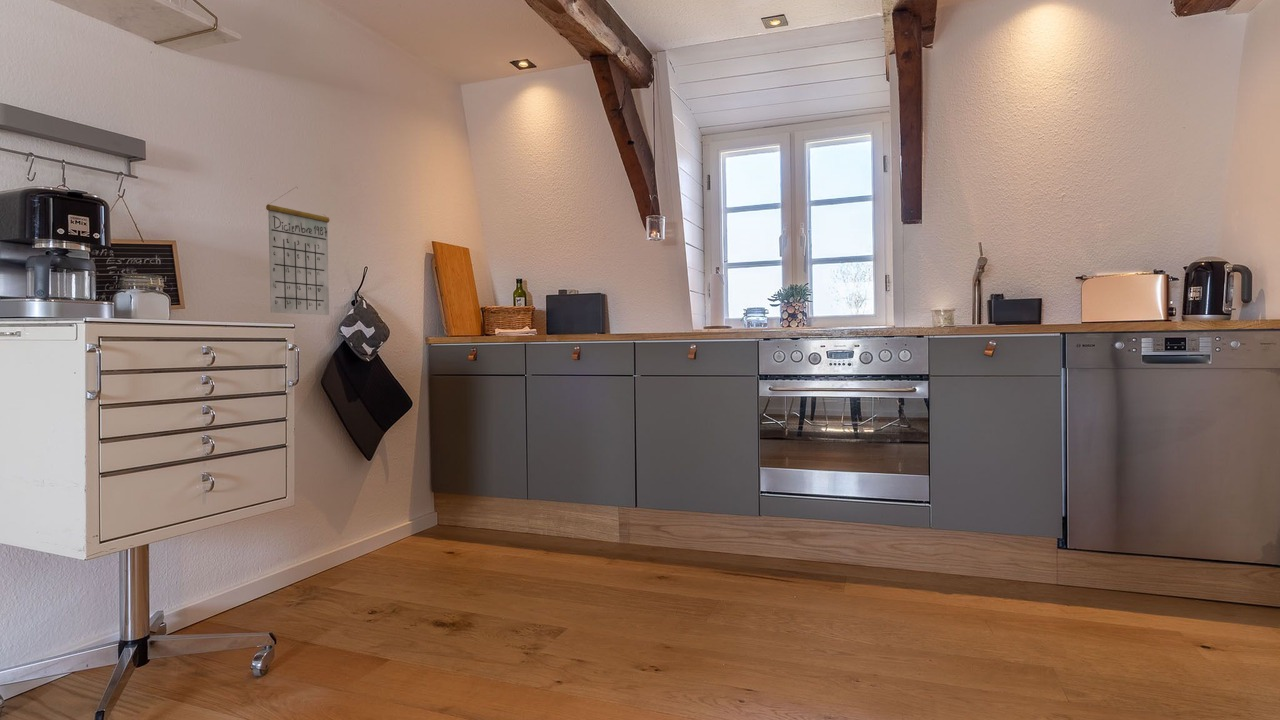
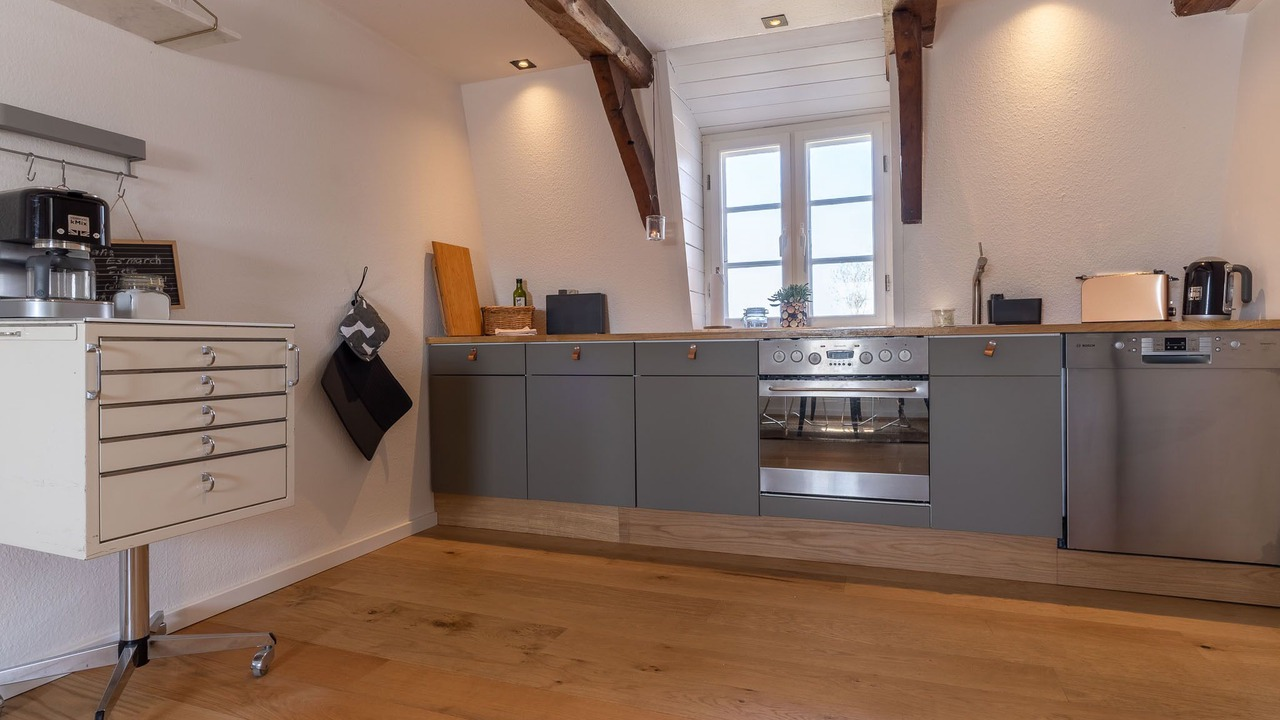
- calendar (300, 250)
